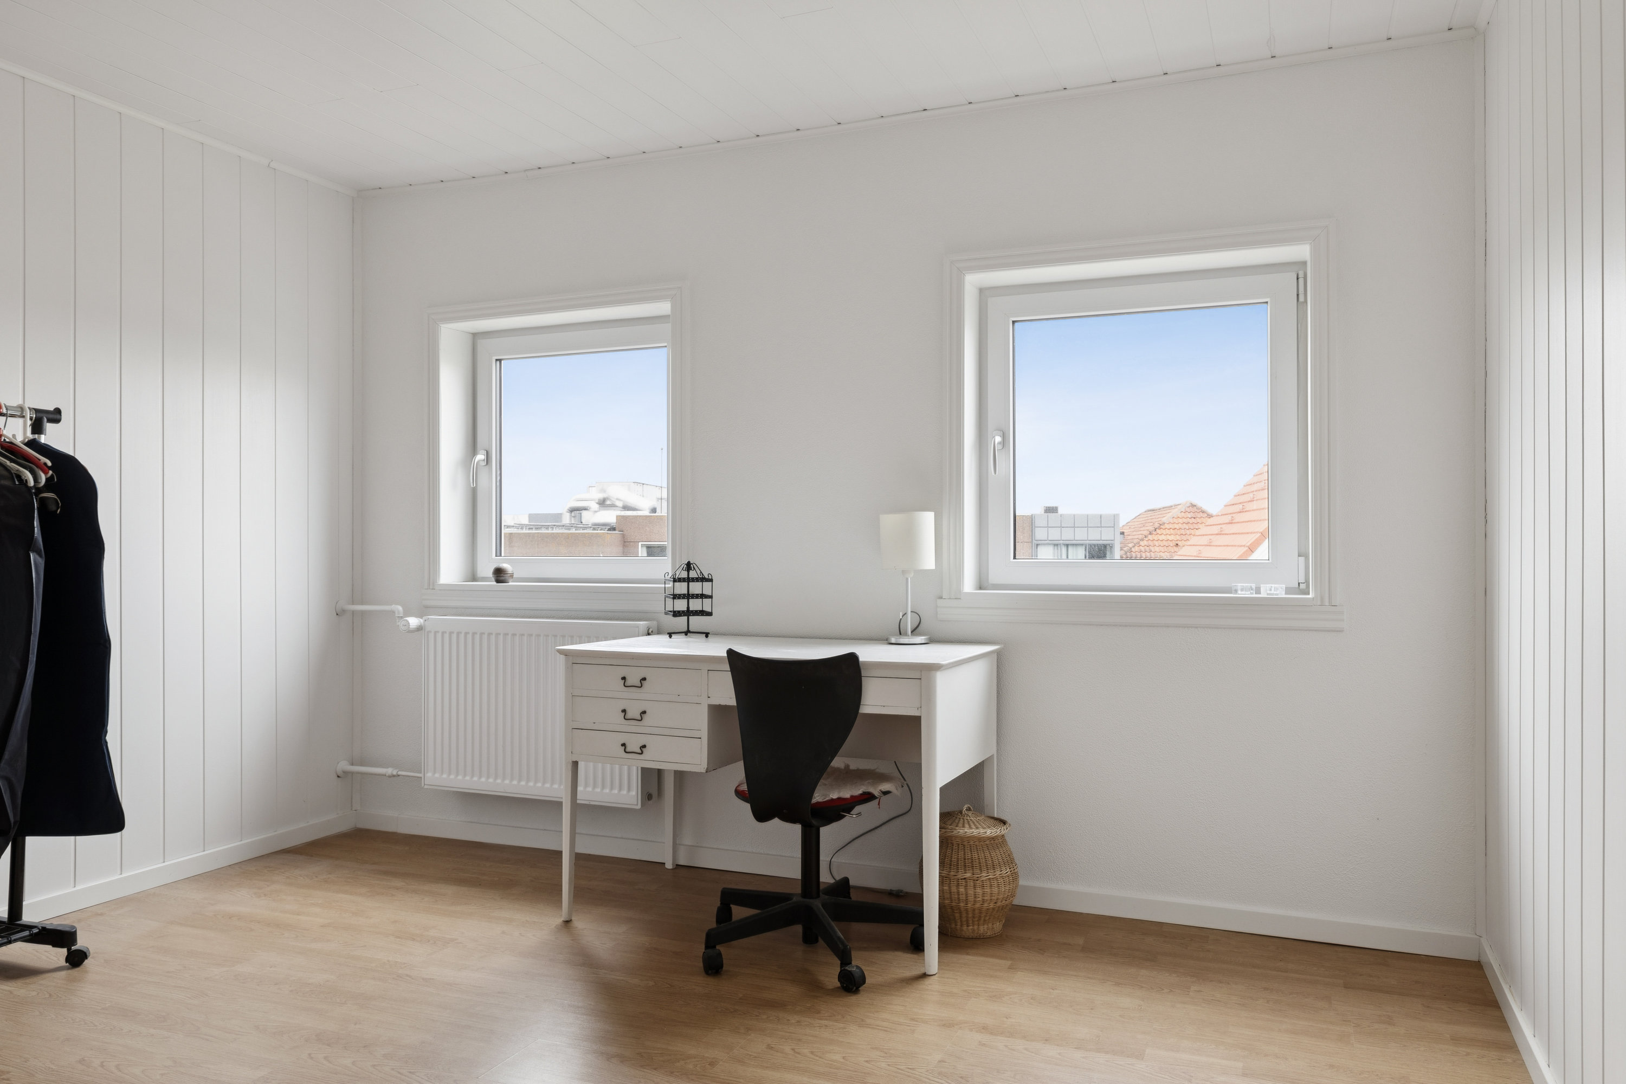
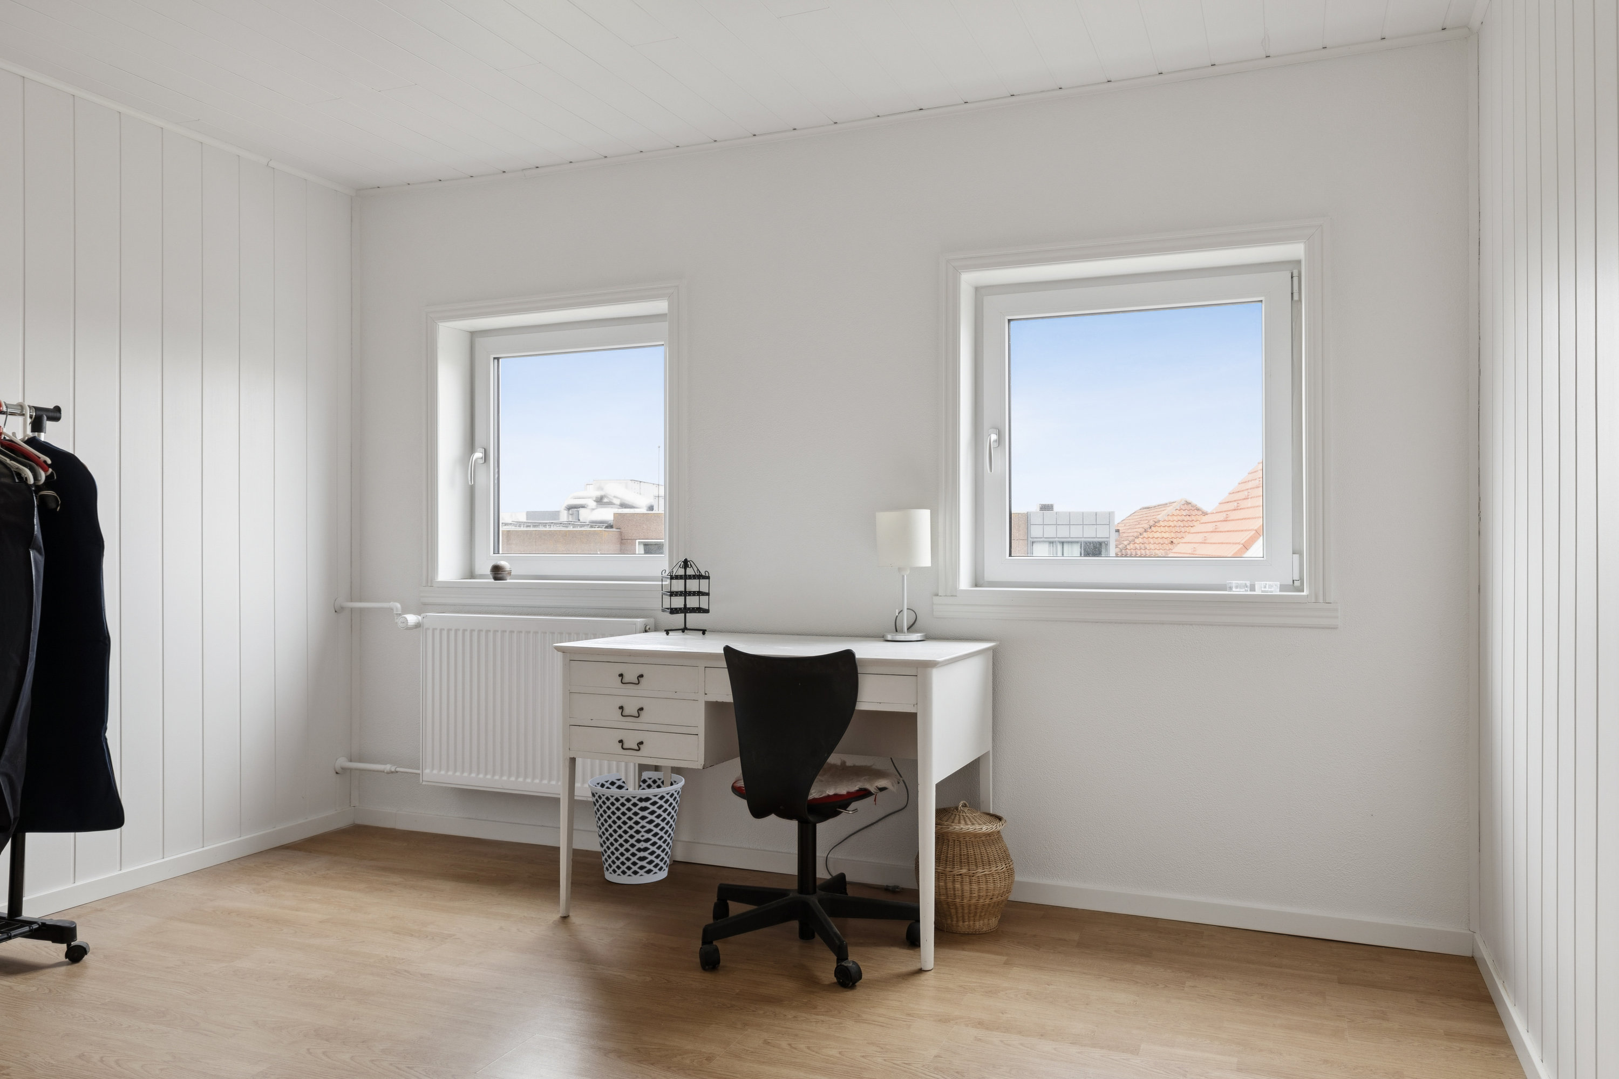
+ wastebasket (636, 827)
